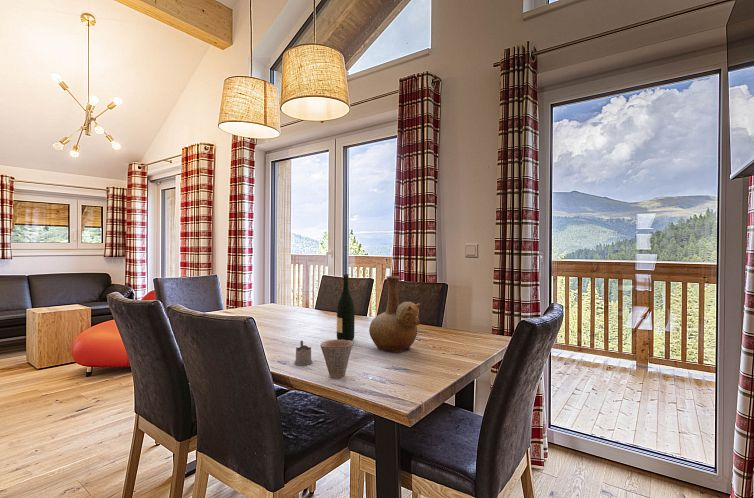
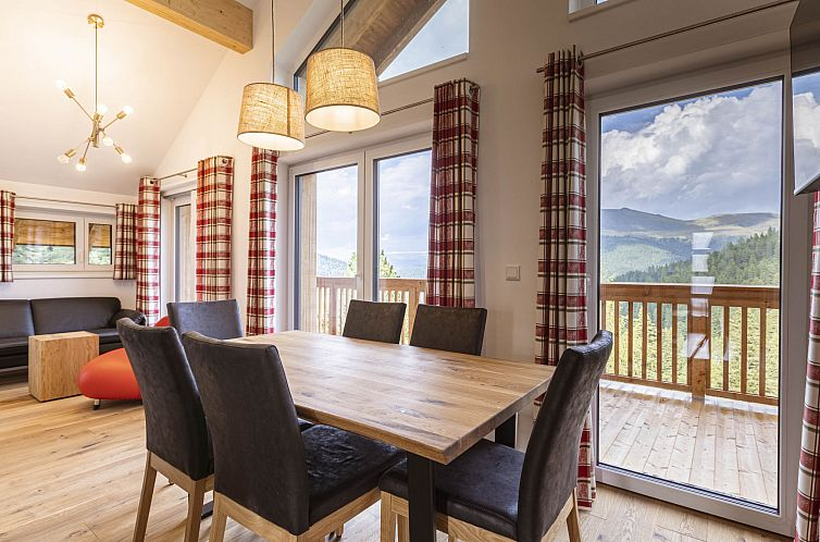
- cup (336, 358)
- wine bottle (345, 307)
- tea glass holder (303, 349)
- vase (396, 312)
